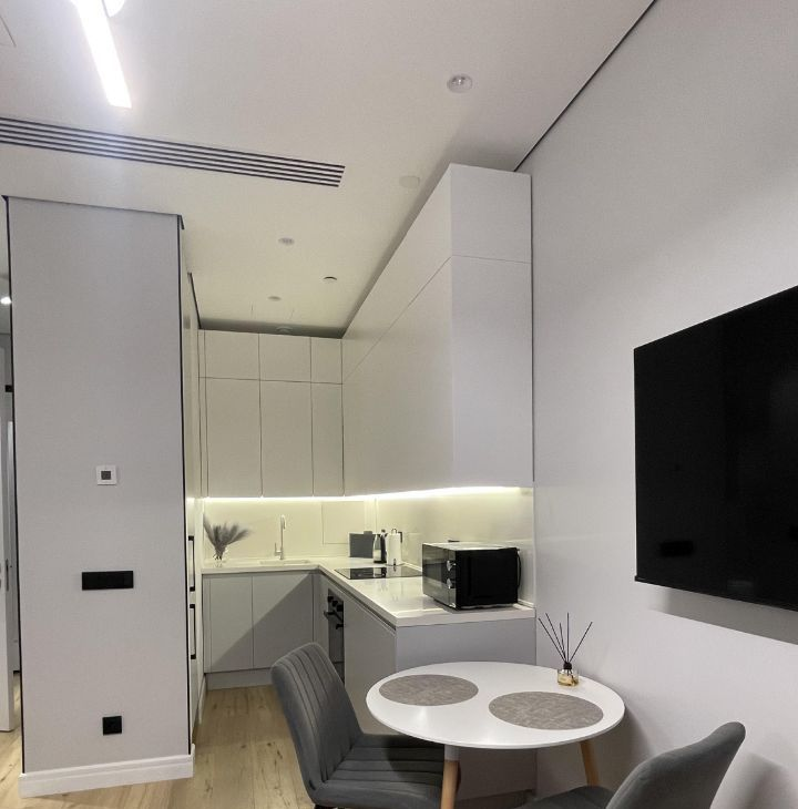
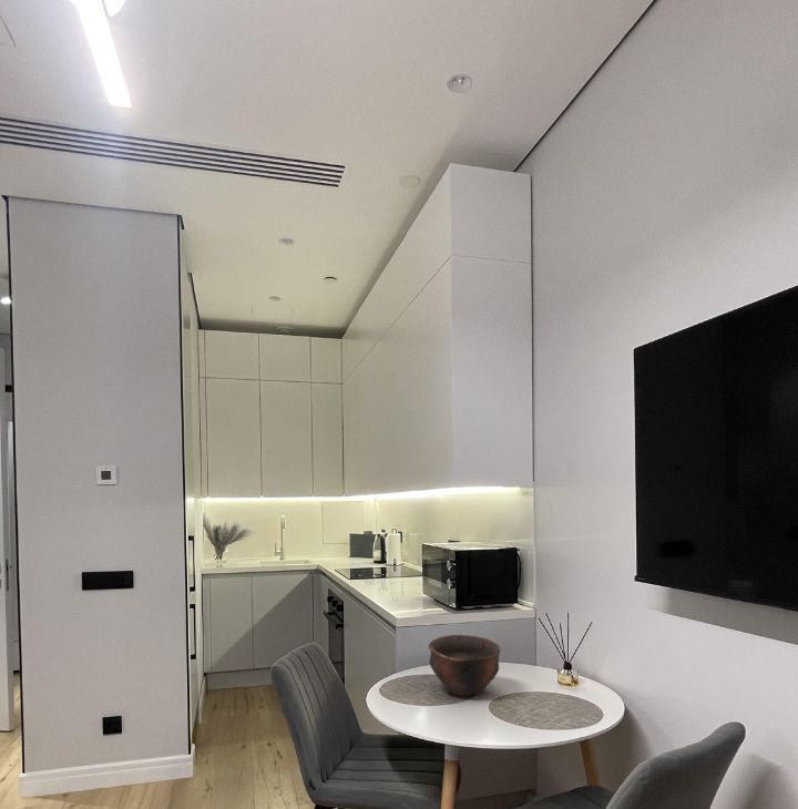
+ bowl (464, 666)
